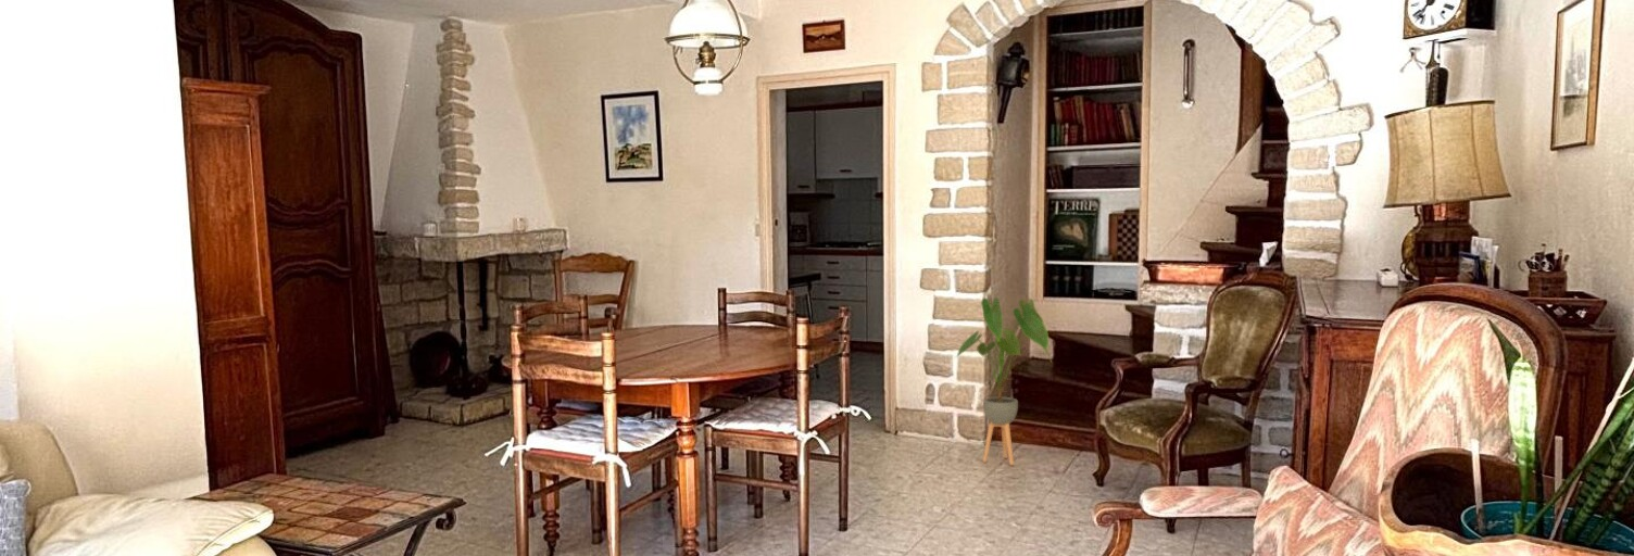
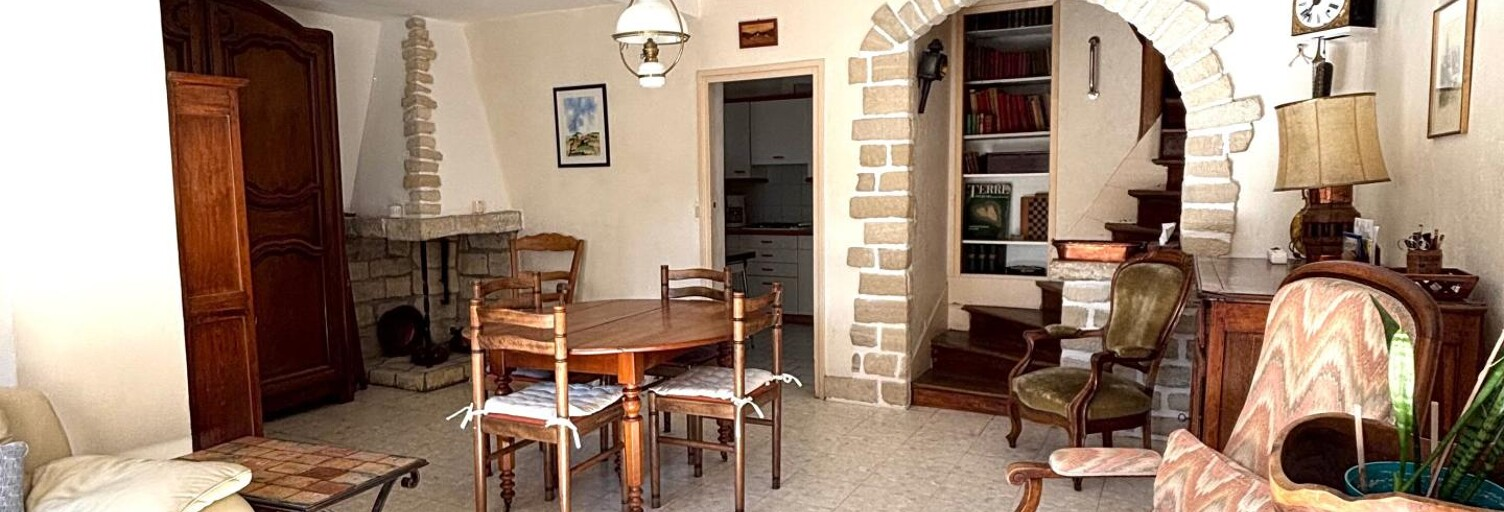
- house plant (1006, 376)
